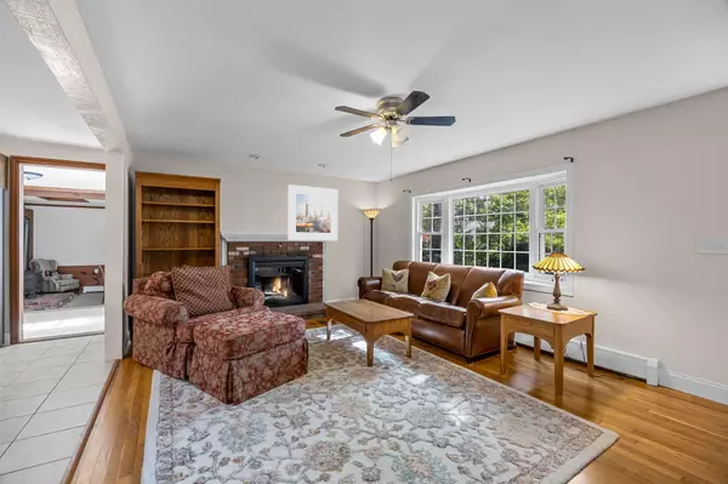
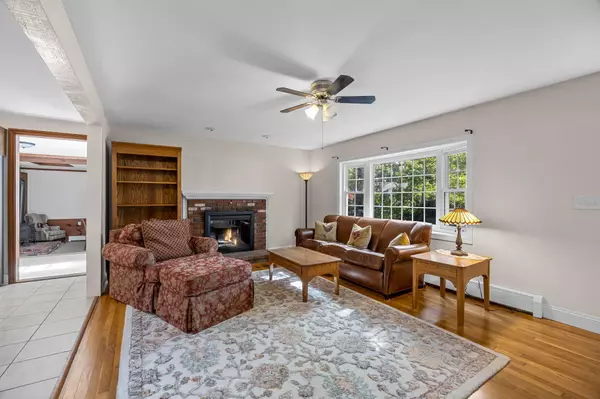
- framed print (313, 213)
